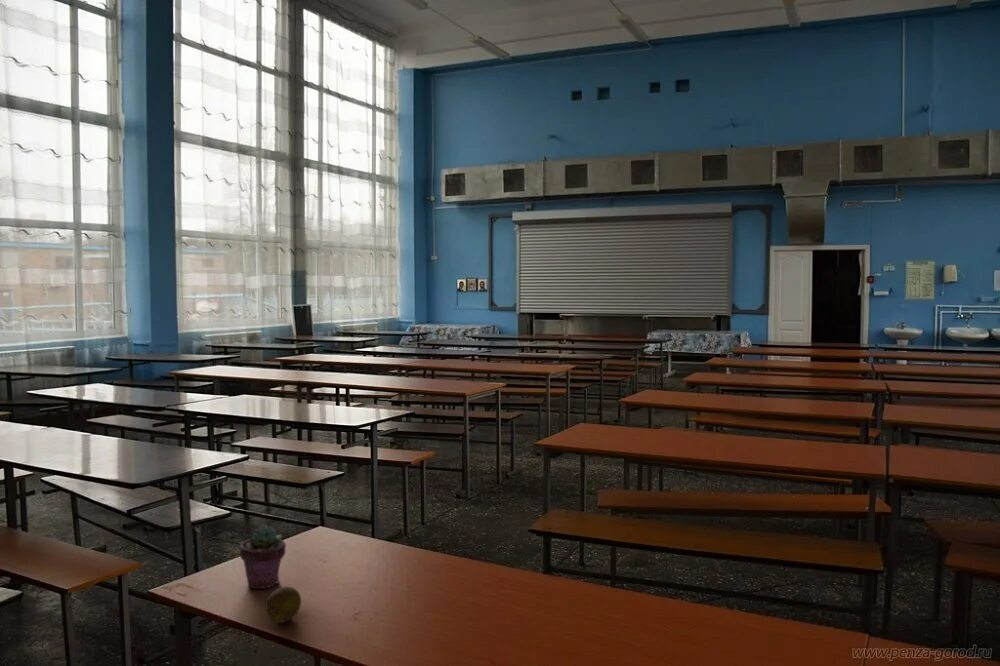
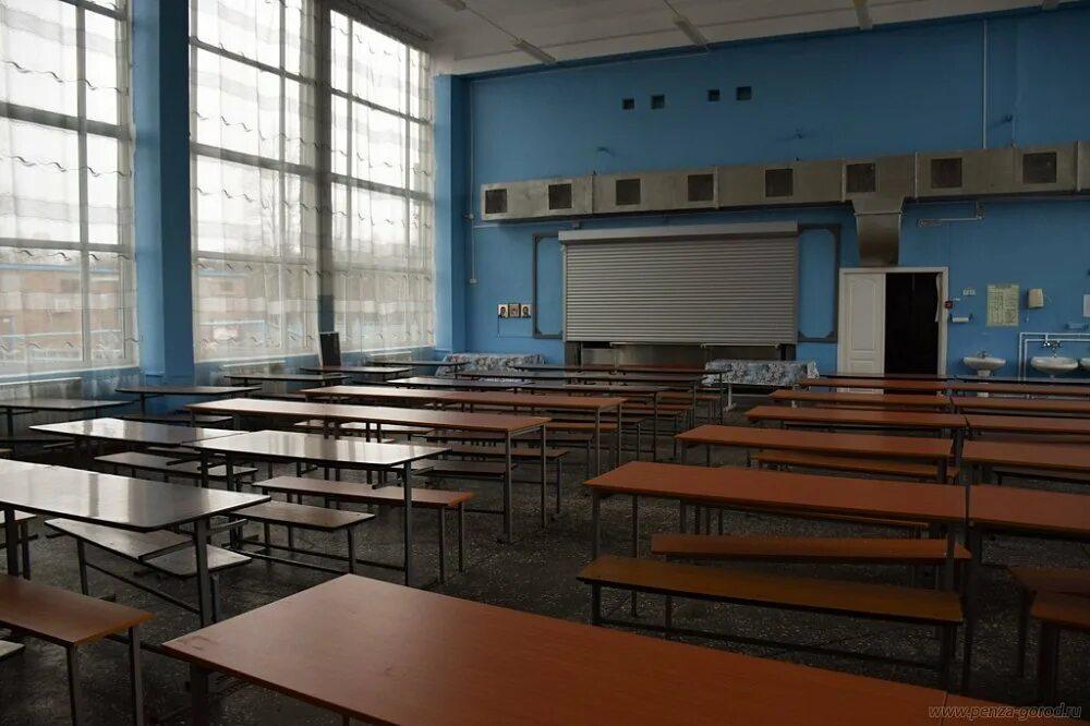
- fruit (283, 604)
- potted succulent (263, 555)
